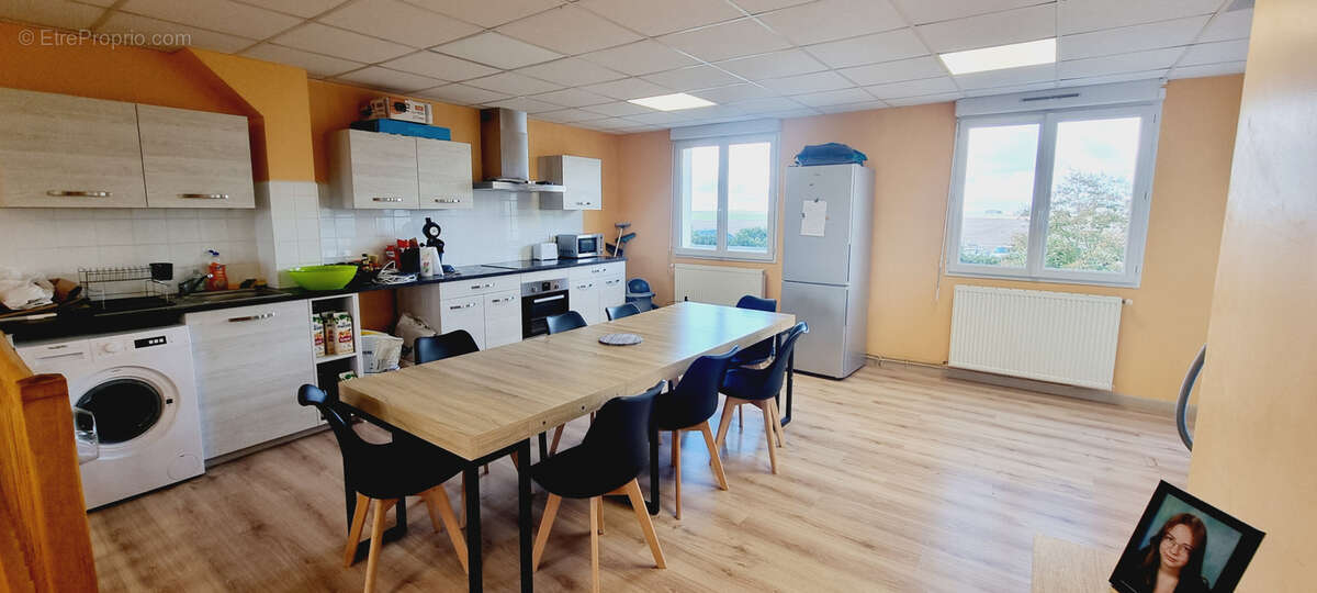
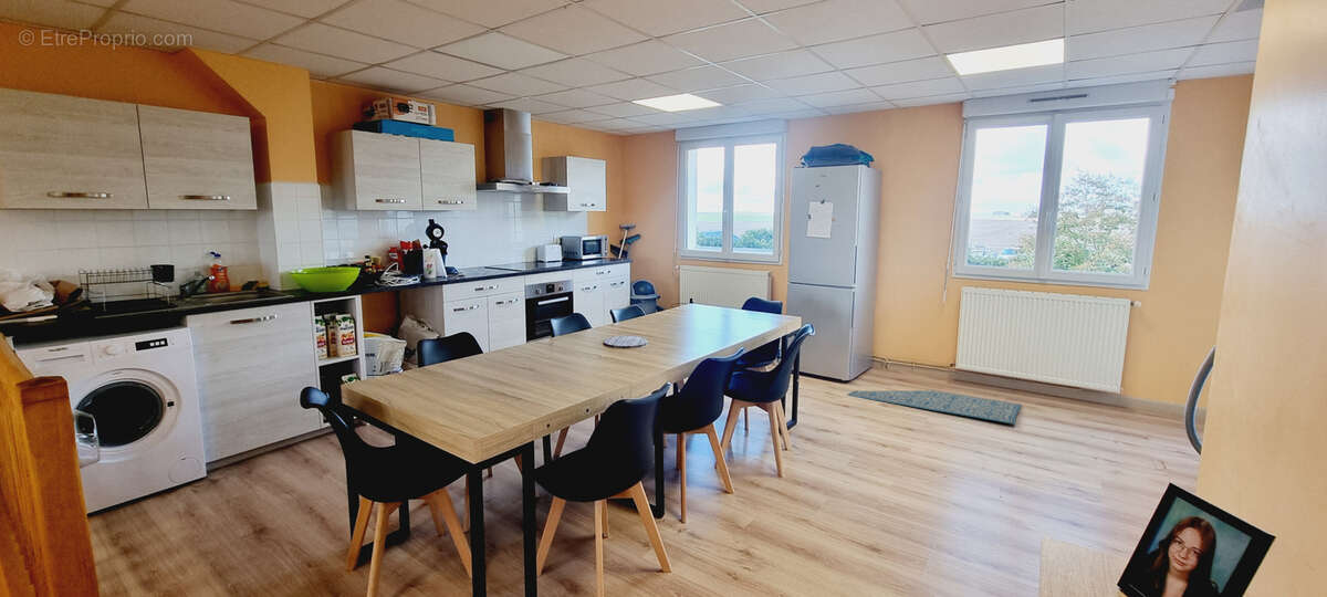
+ rug (931, 399)
